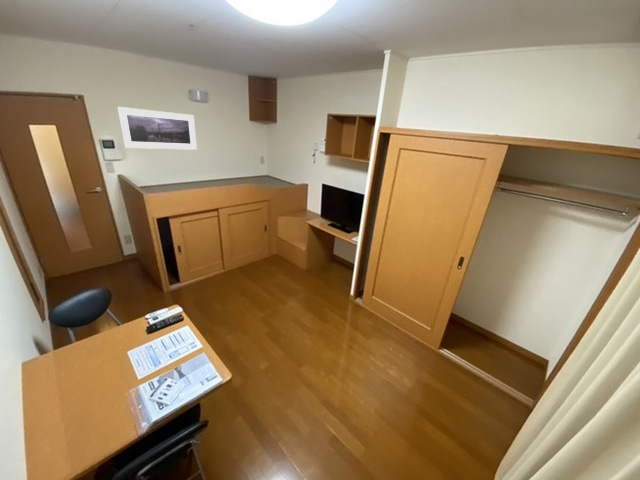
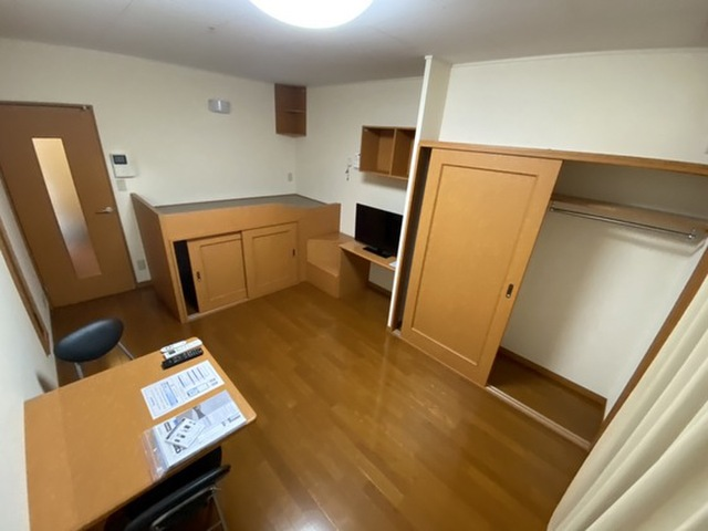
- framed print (161, 130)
